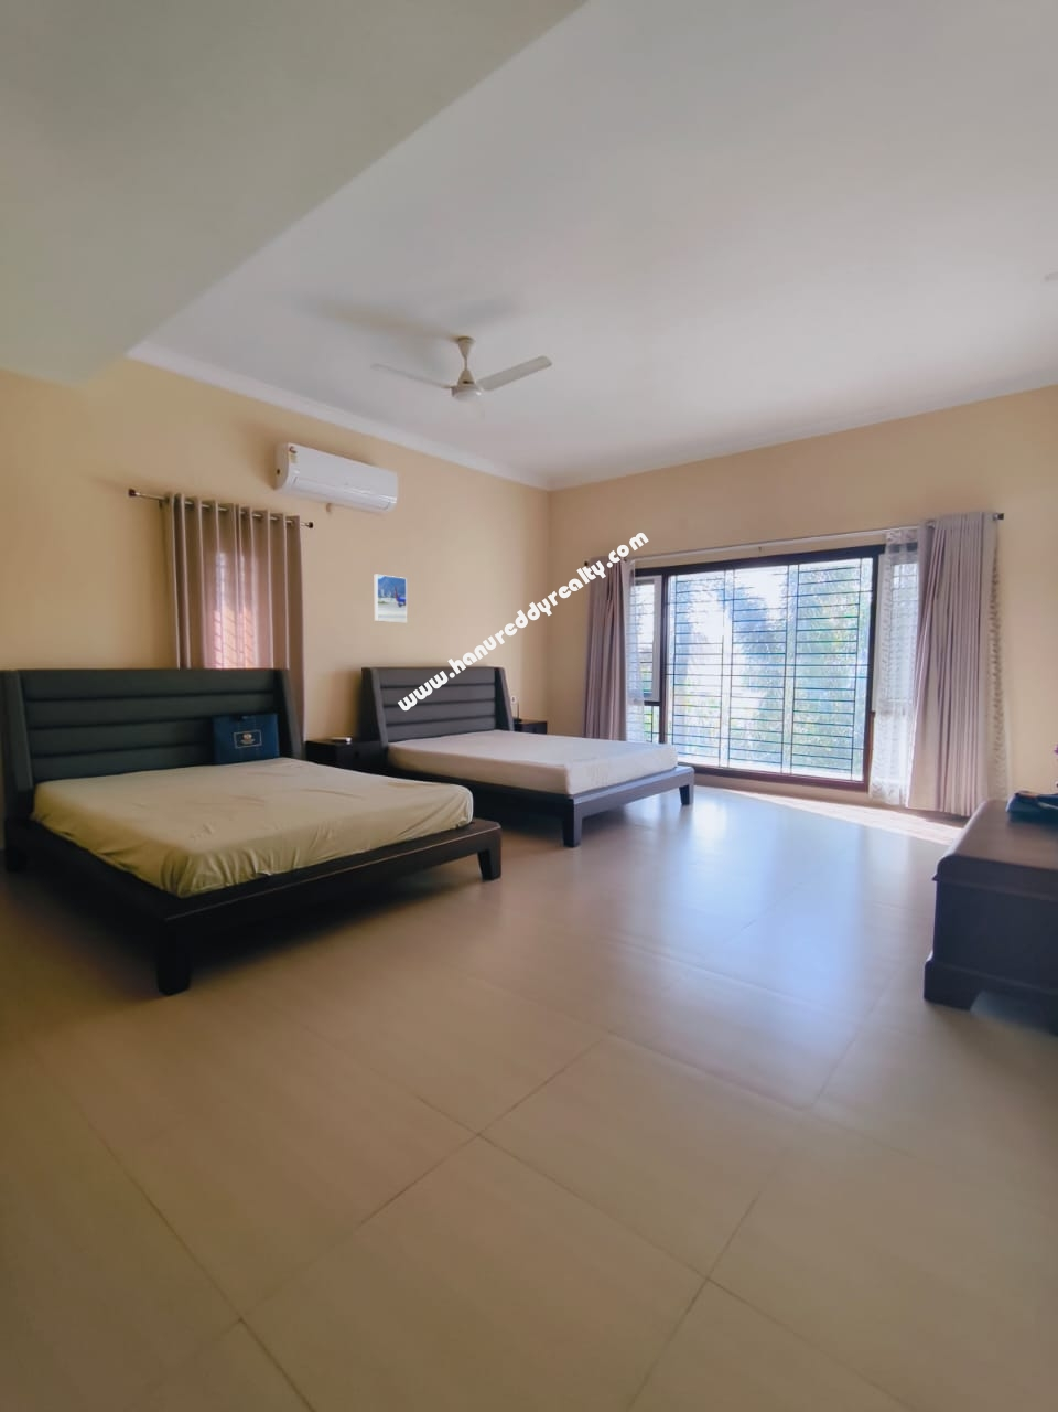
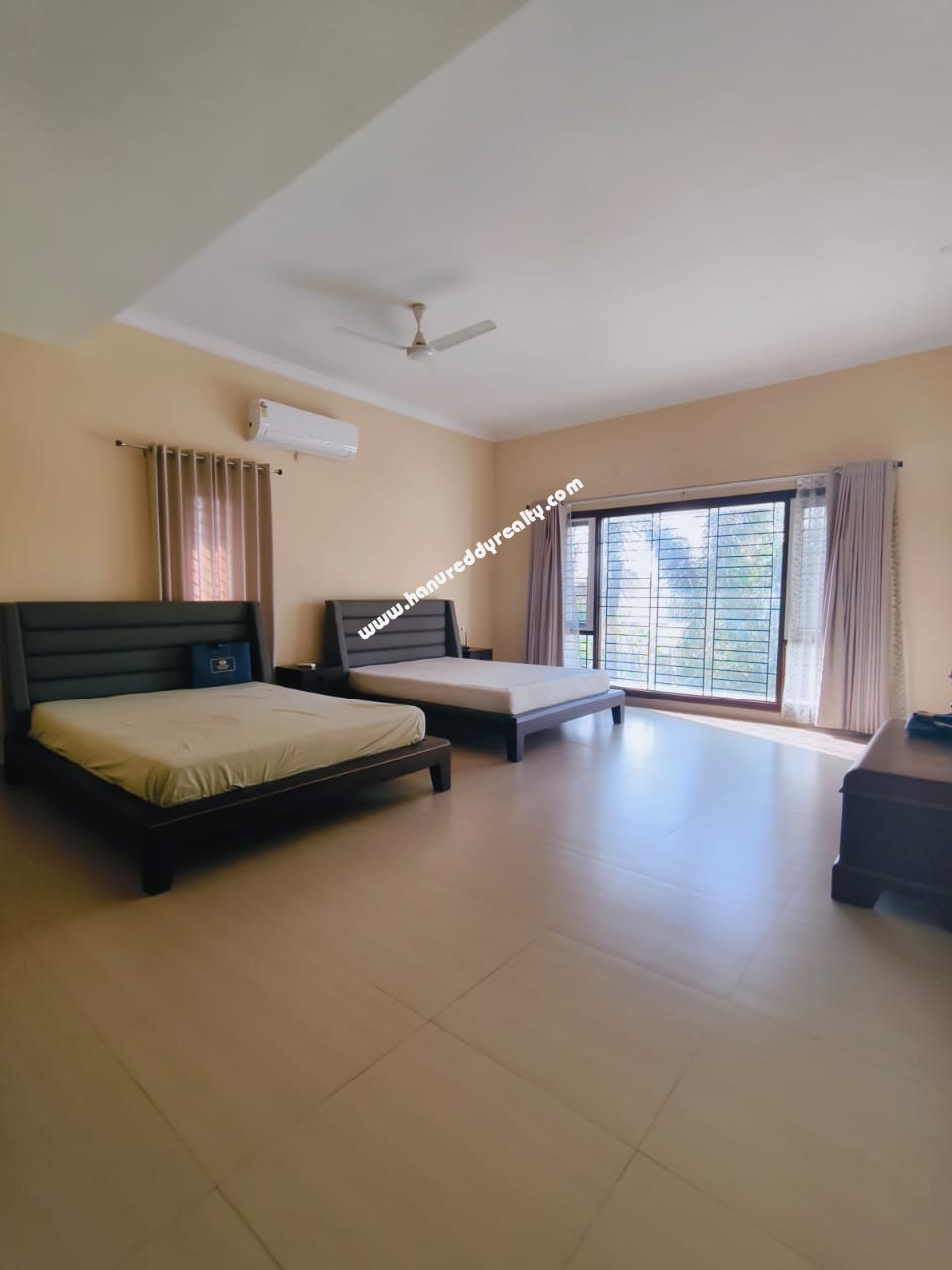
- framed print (390, 599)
